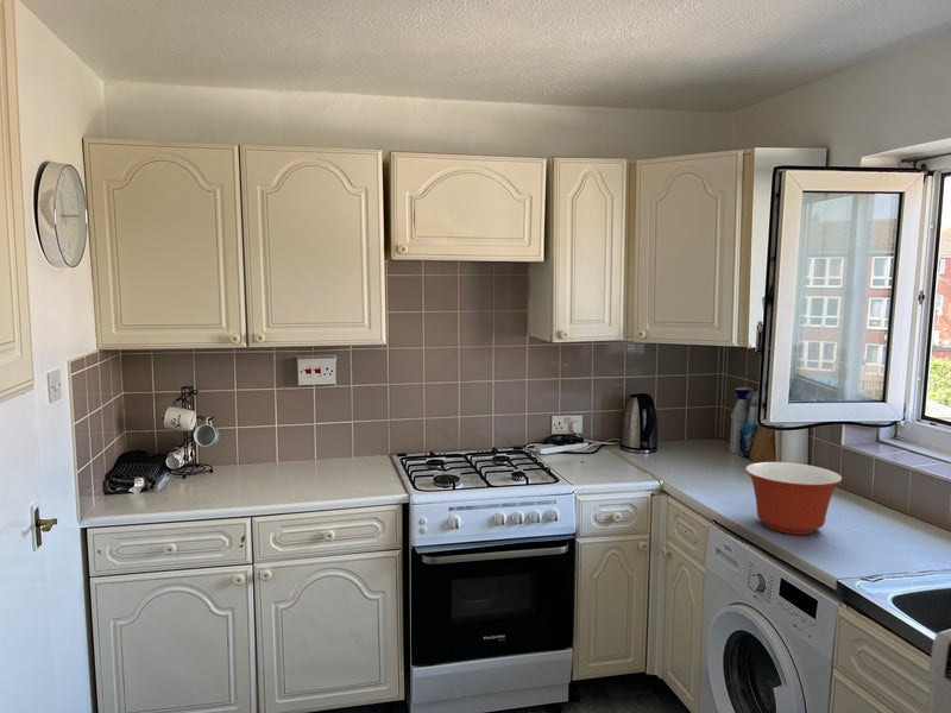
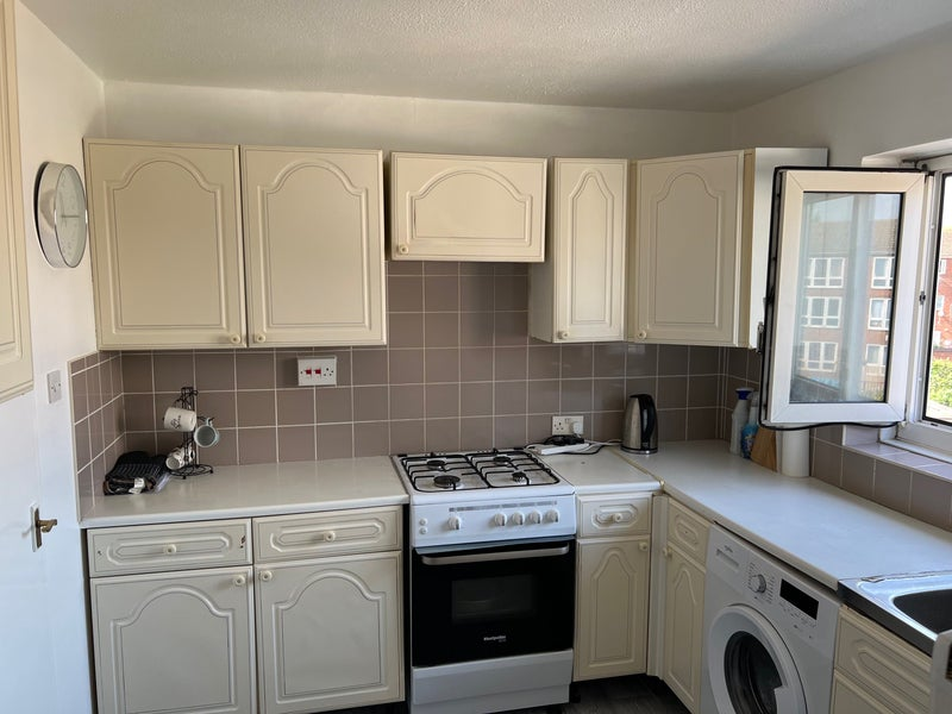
- mixing bowl (791, 499)
